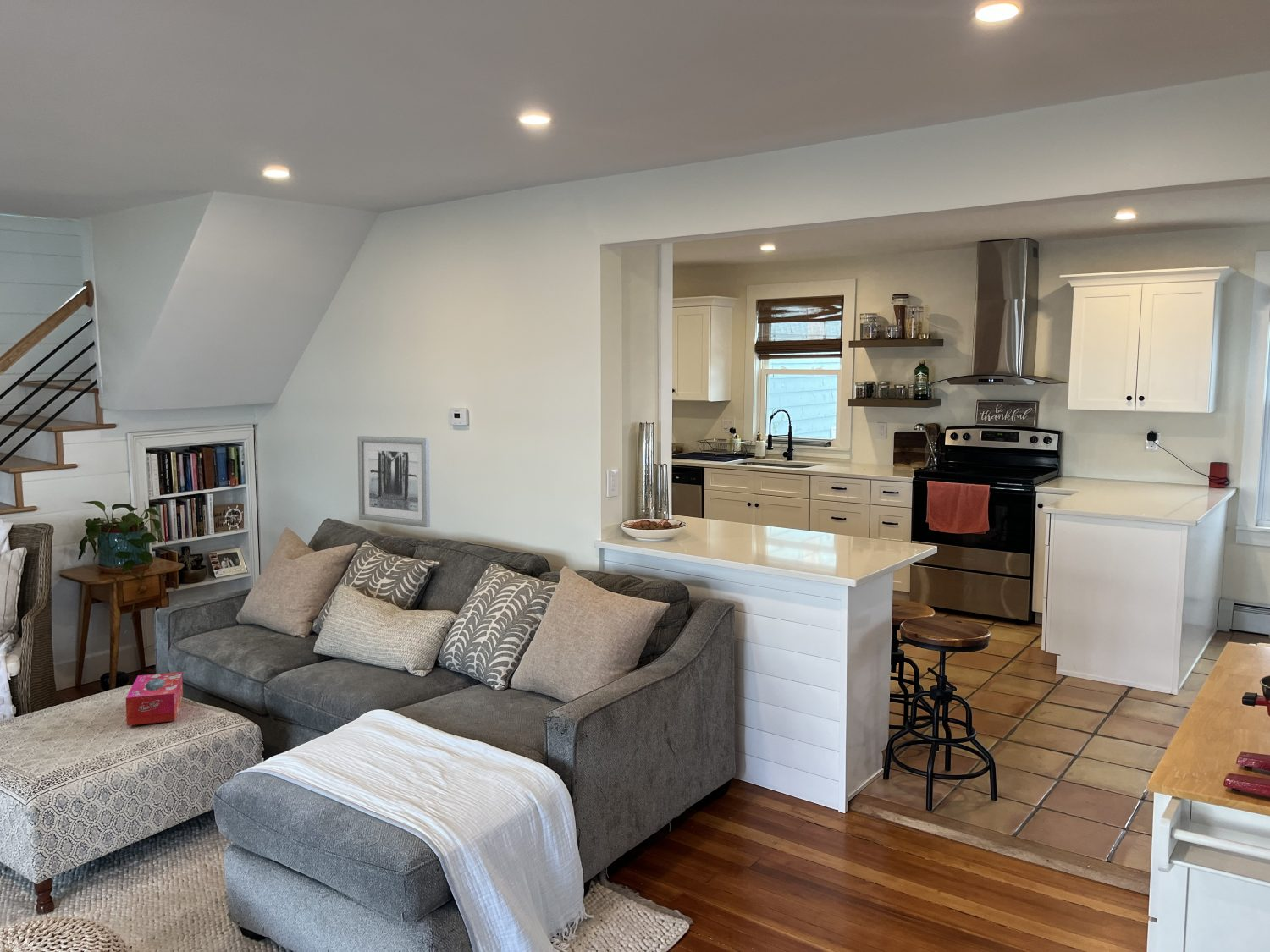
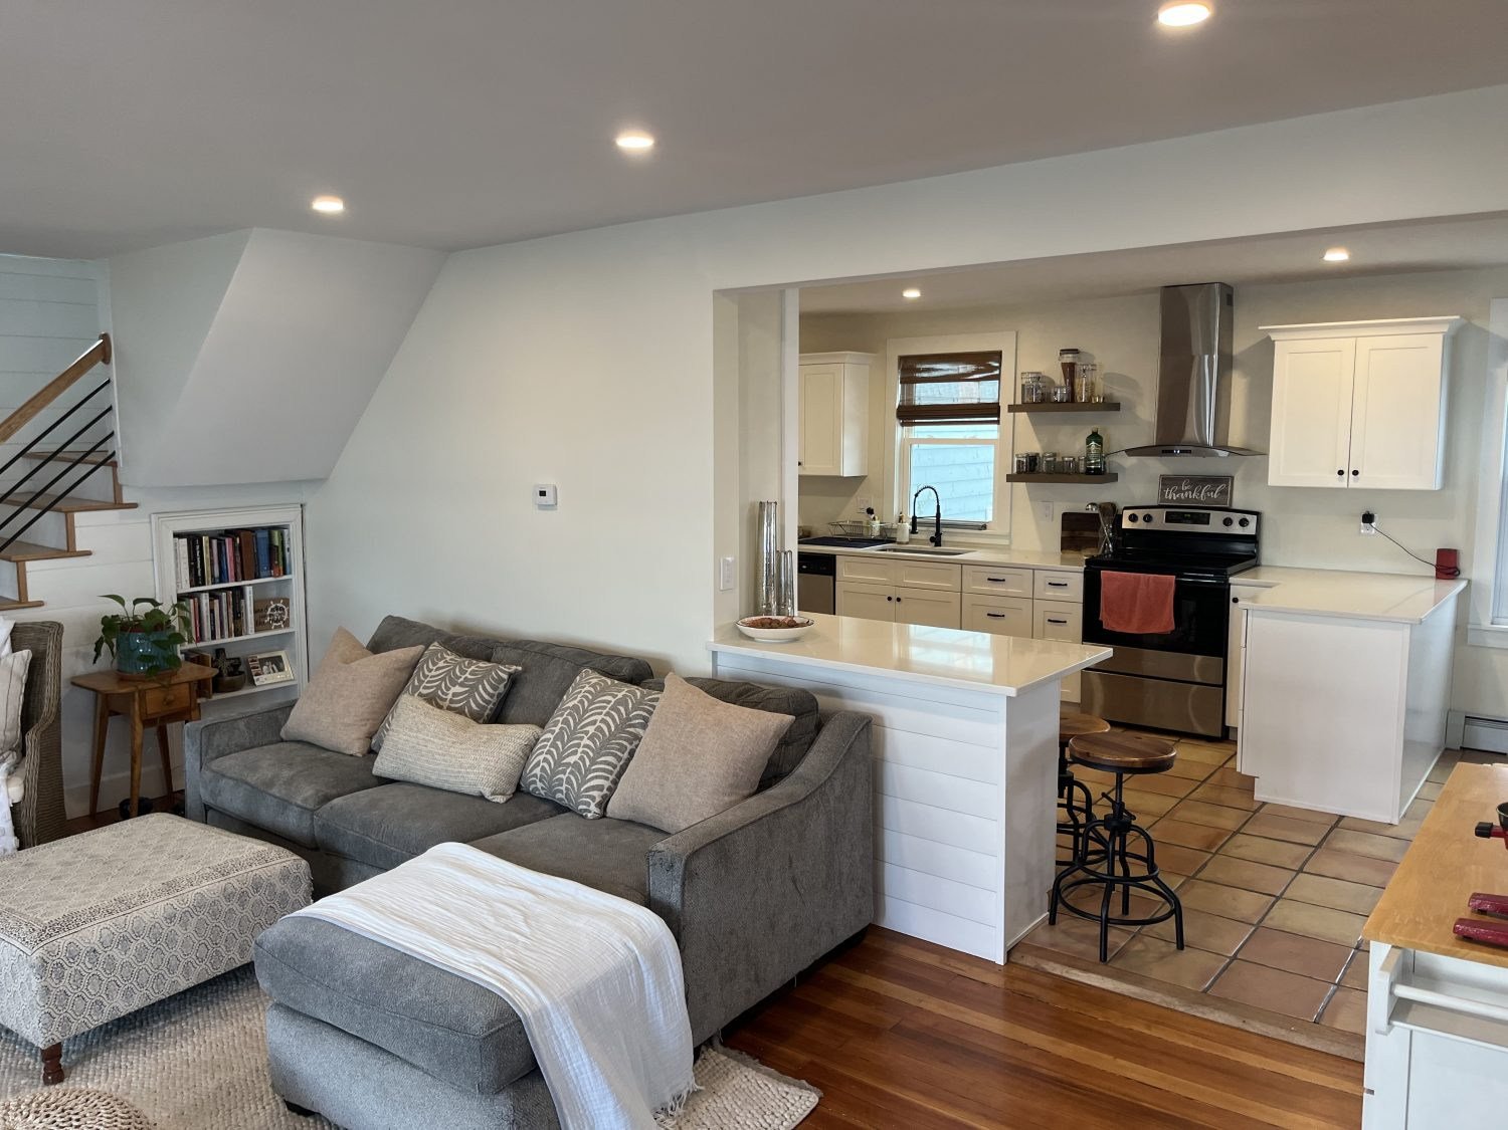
- tissue box (155, 697)
- wall art (392, 480)
